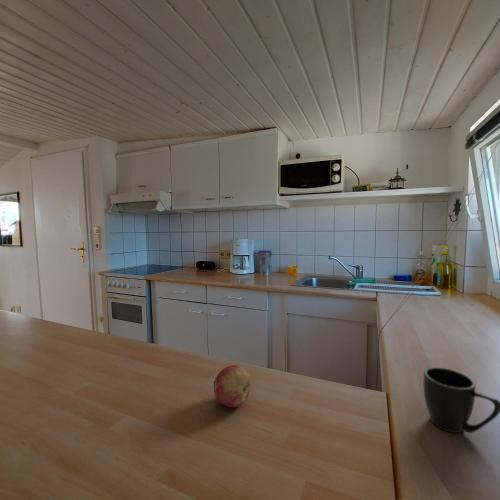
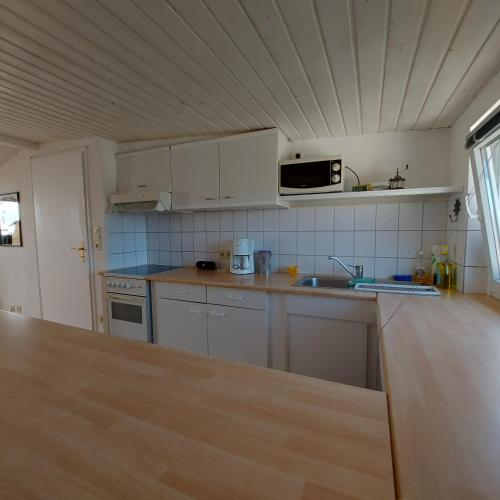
- mug (458, 405)
- fruit (232, 386)
